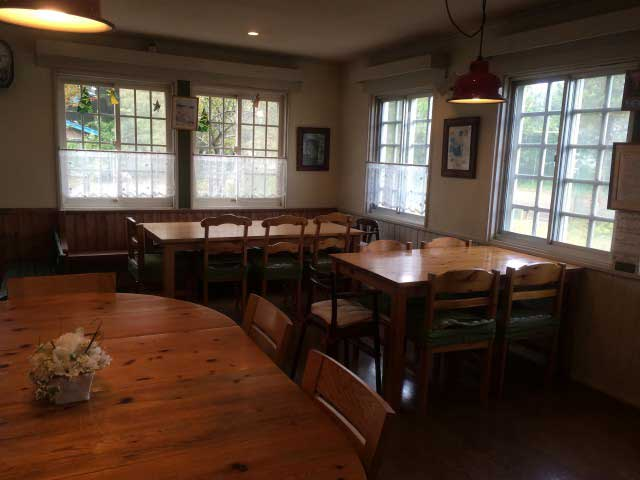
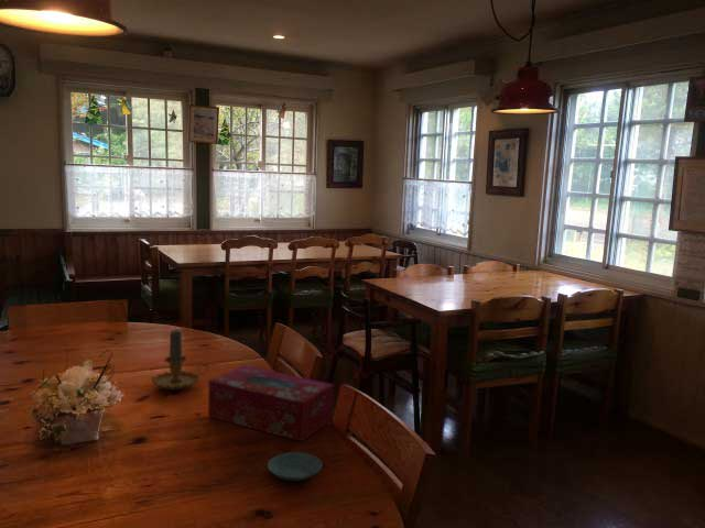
+ tissue box (270, 400)
+ saucer (294, 469)
+ candle (181, 355)
